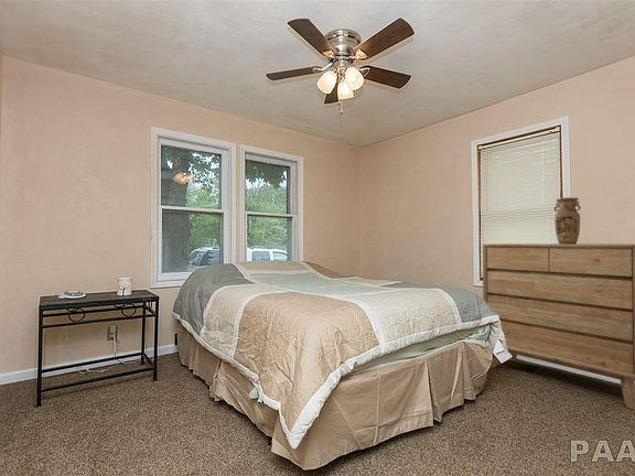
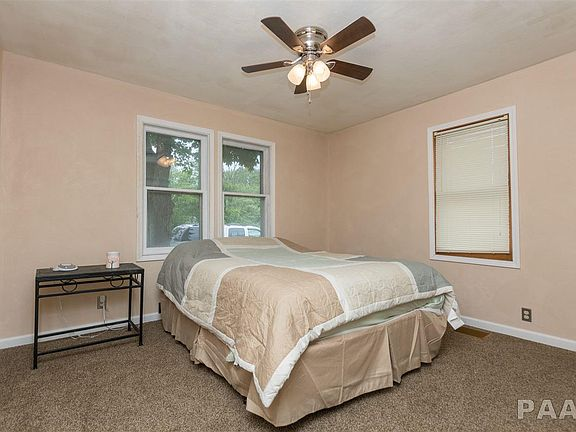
- vase (567, 220)
- dresser (561, 311)
